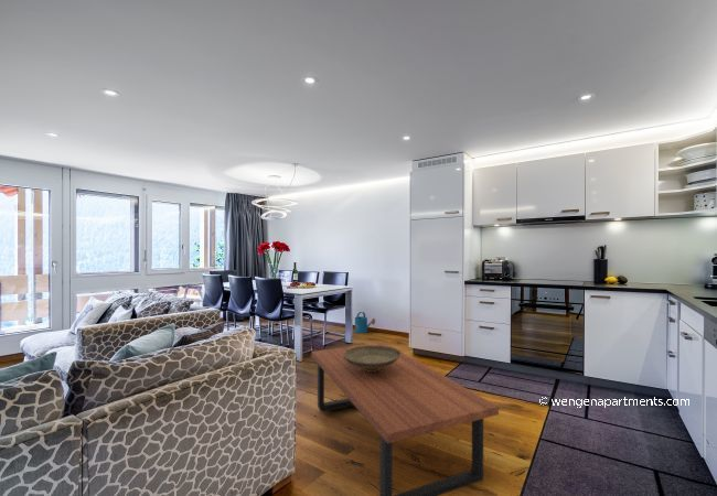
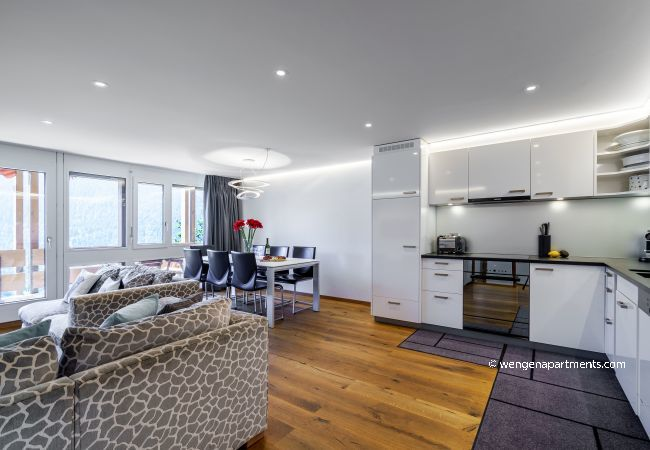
- coffee table (385, 406)
- watering can (364, 322)
- decorative bowl (372, 359)
